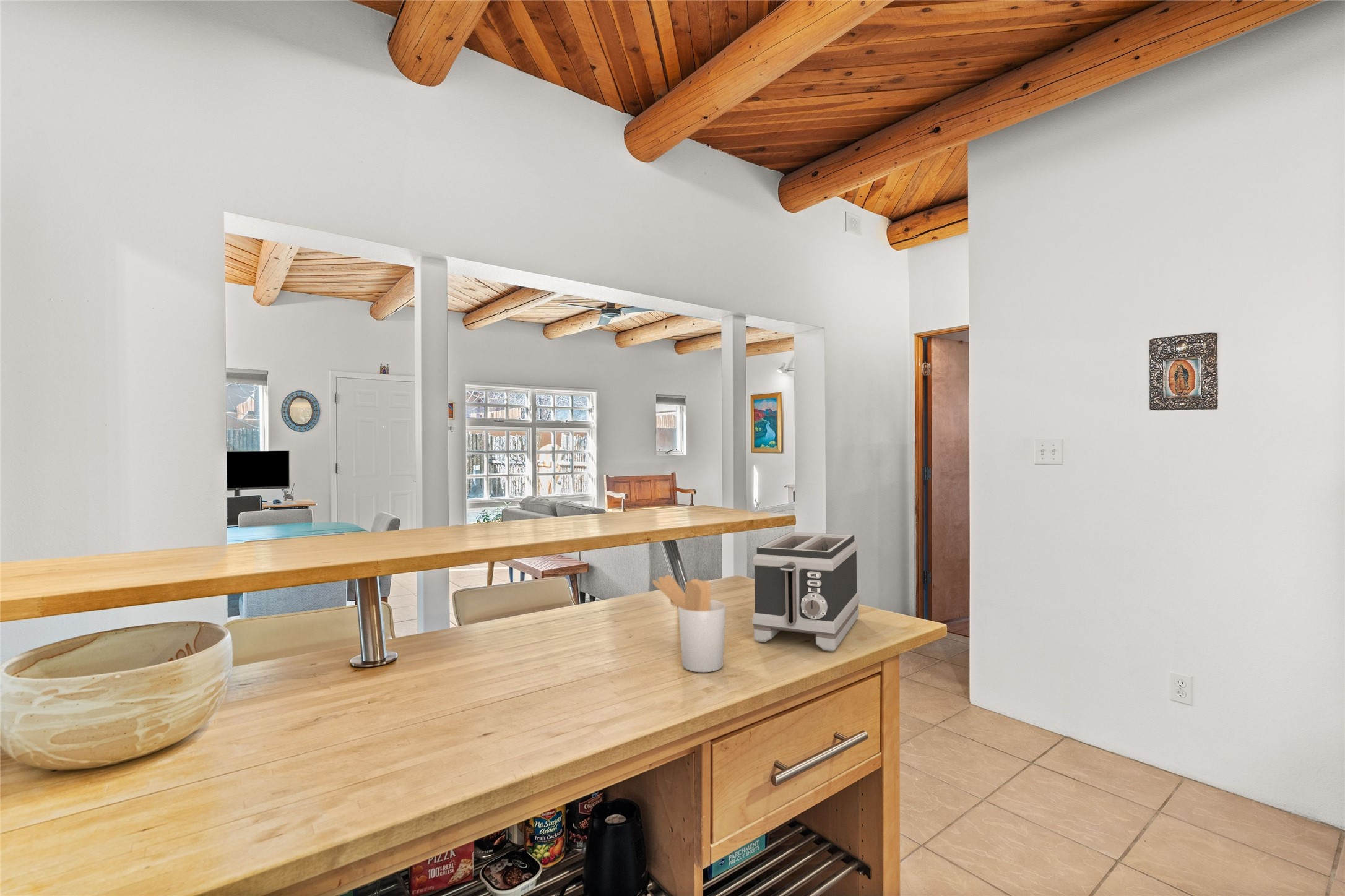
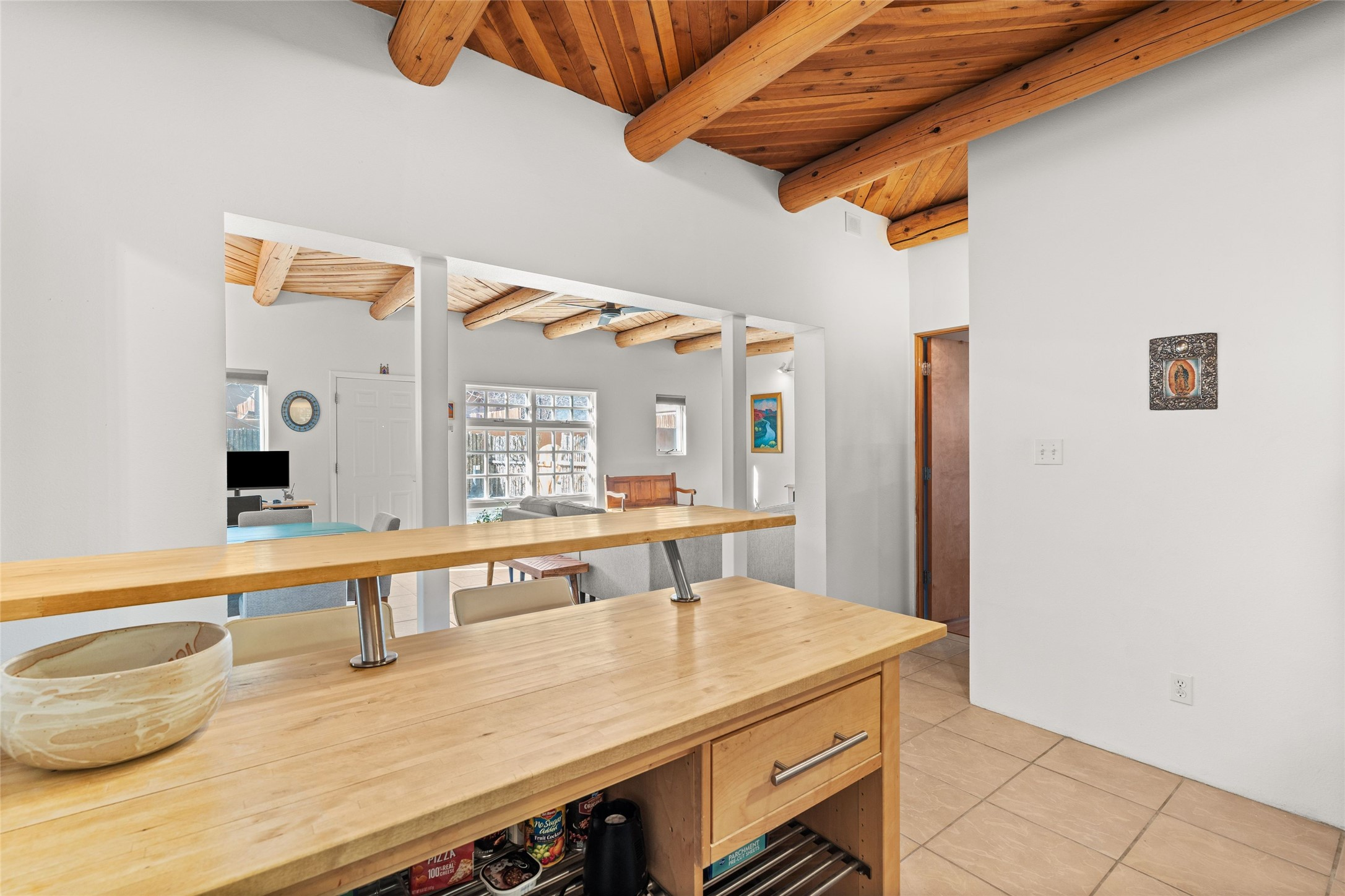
- utensil holder (690, 619)
- toaster (807, 587)
